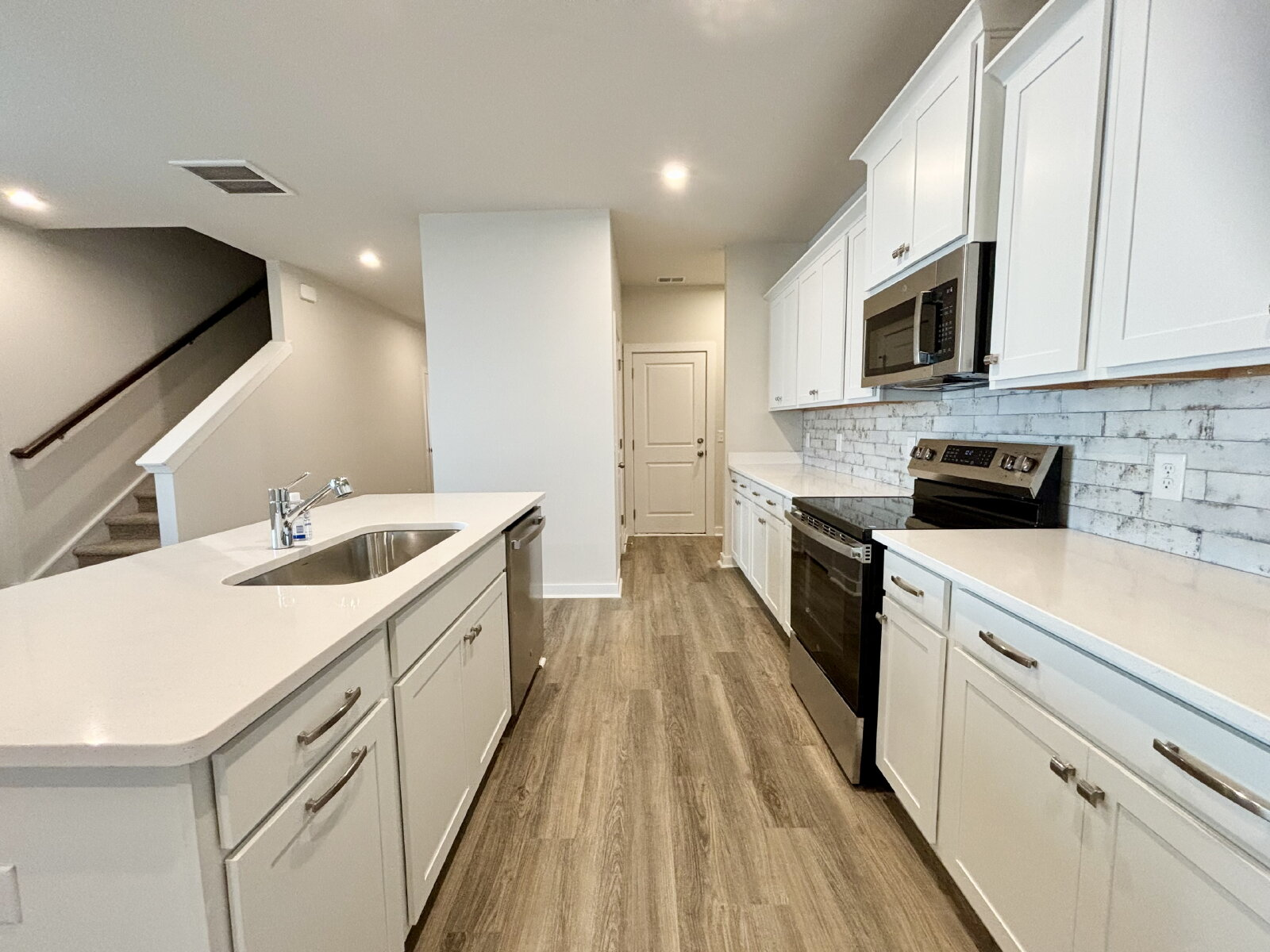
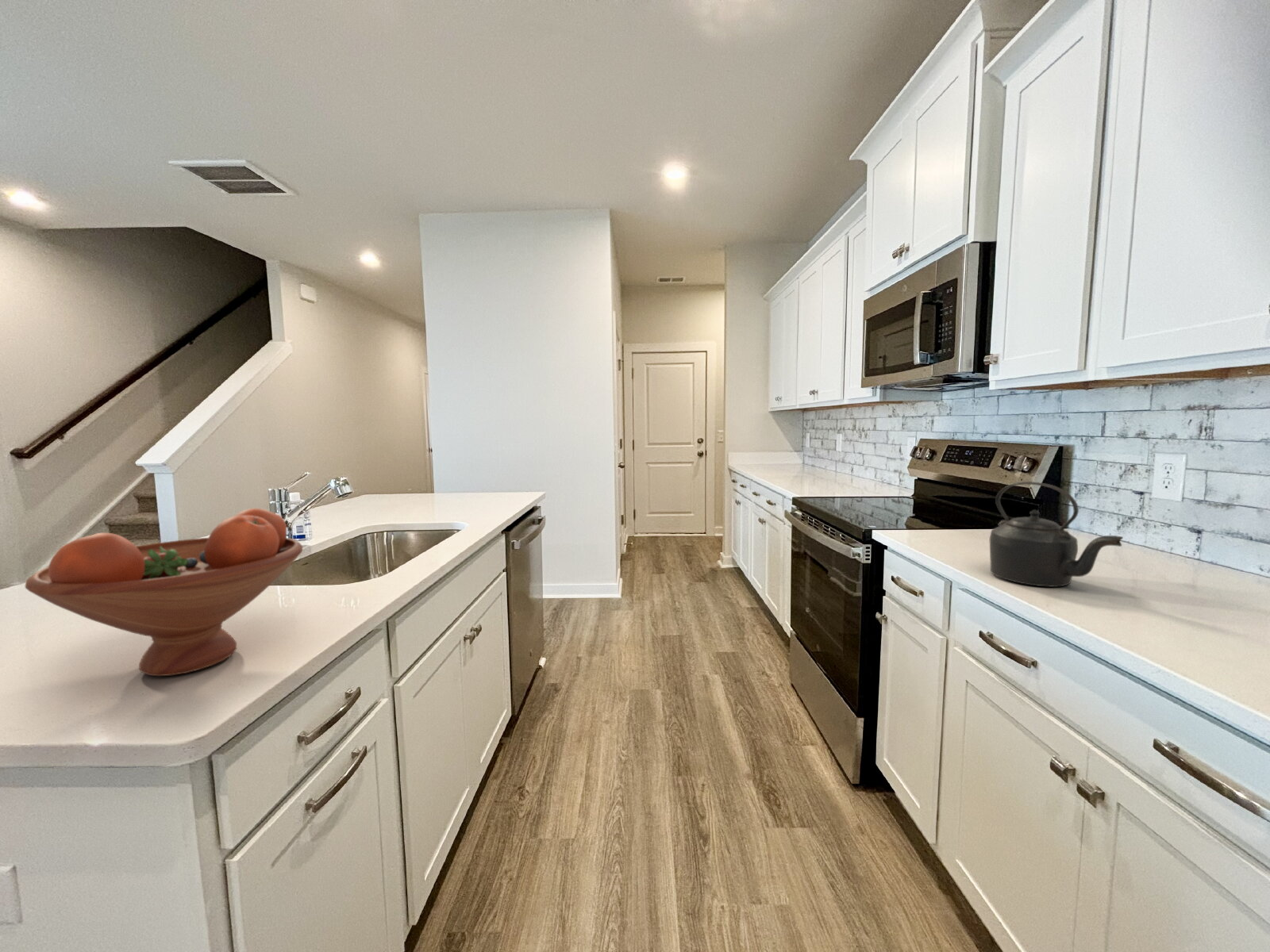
+ fruit bowl (184, 589)
+ kettle (1052, 533)
